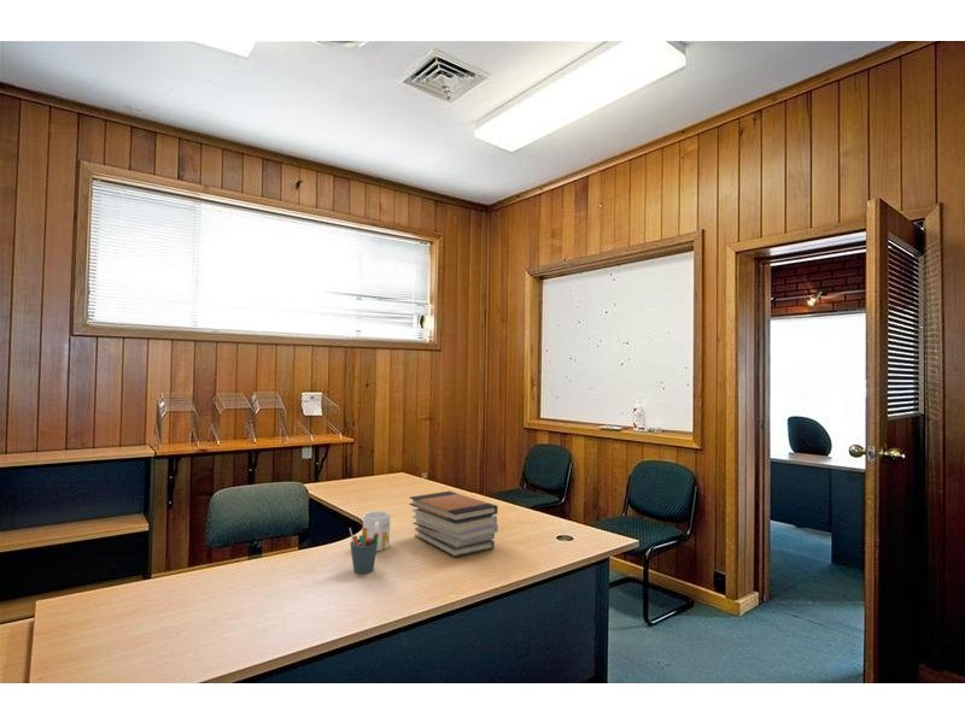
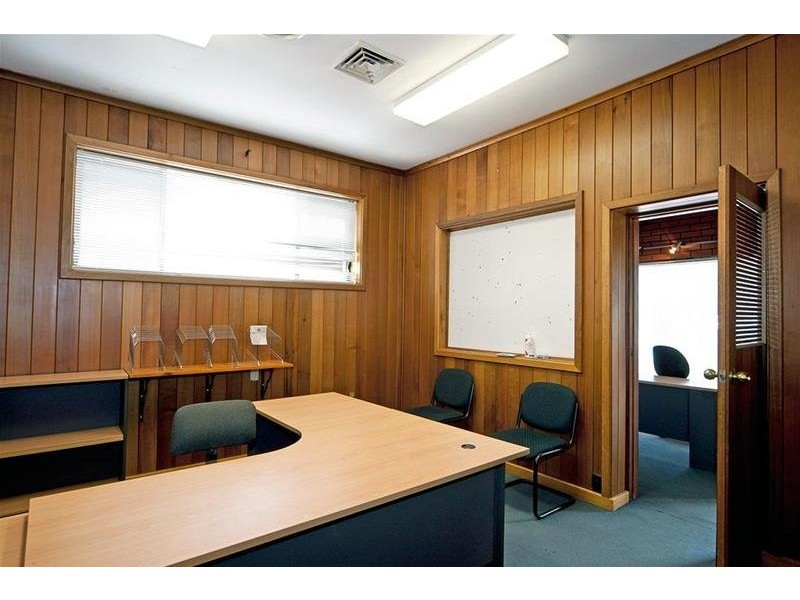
- mug (378, 531)
- pen holder (363, 548)
- book stack (452, 522)
